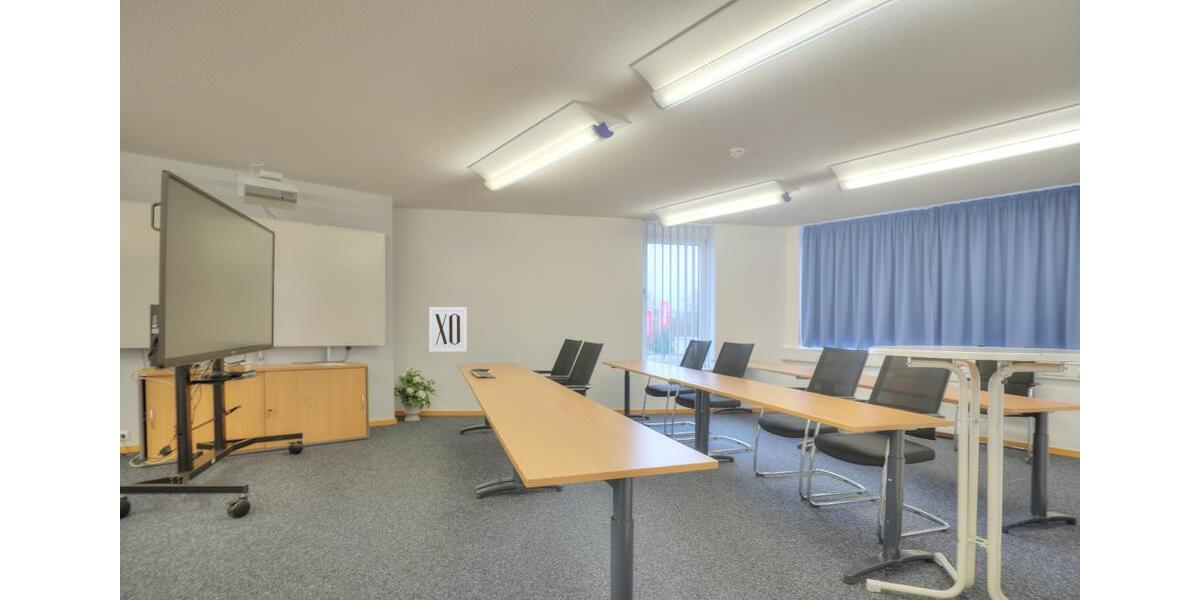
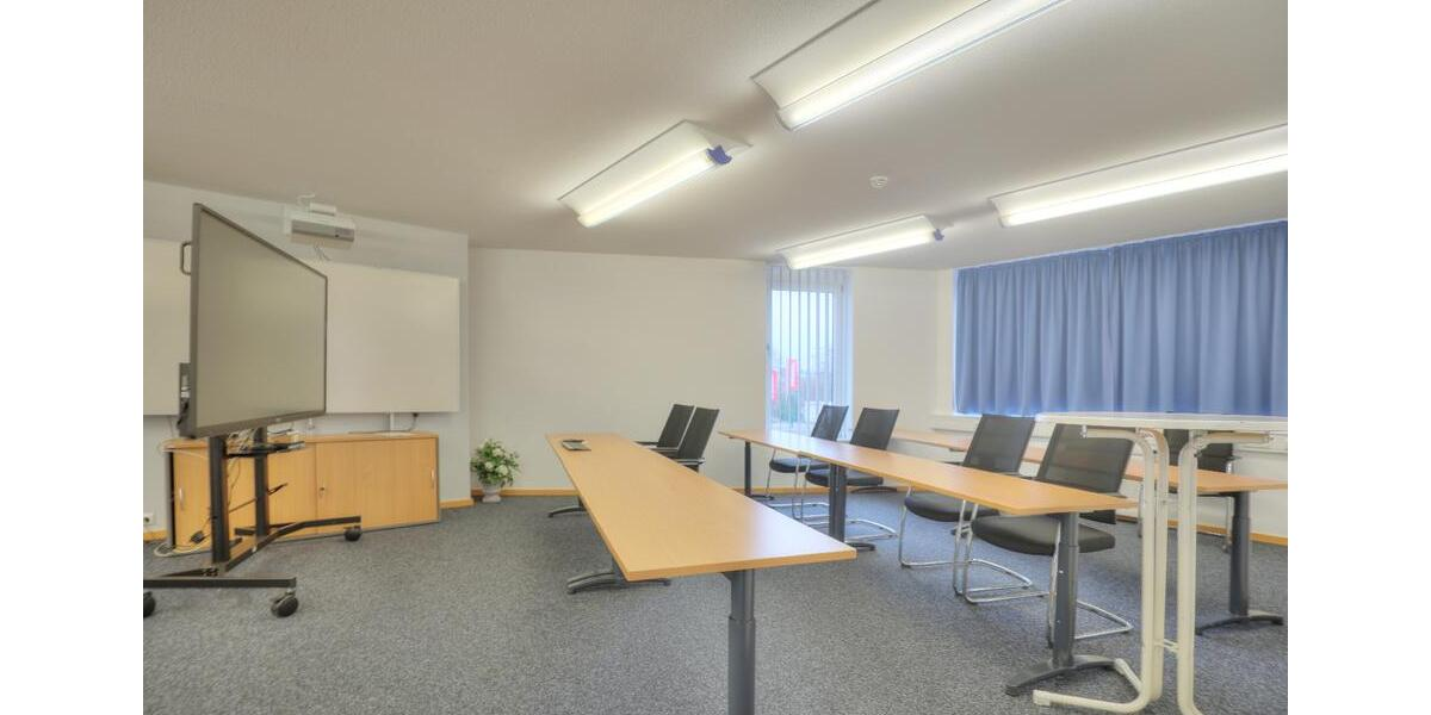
- wall art (448, 329)
